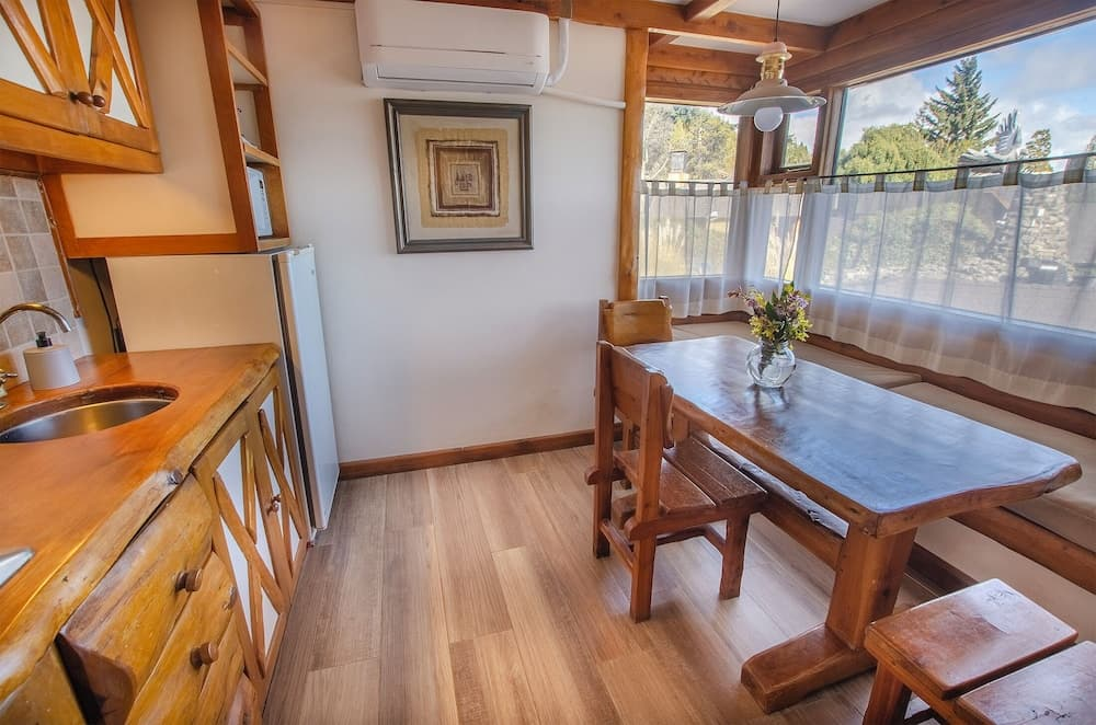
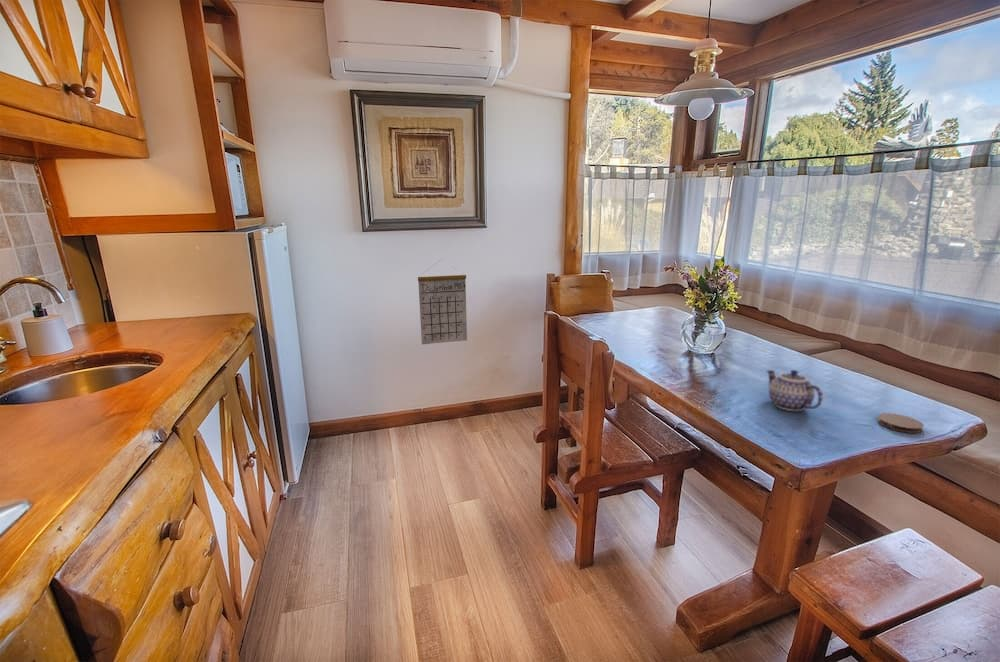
+ coaster (899, 422)
+ calendar (443, 301)
+ teapot (791, 388)
